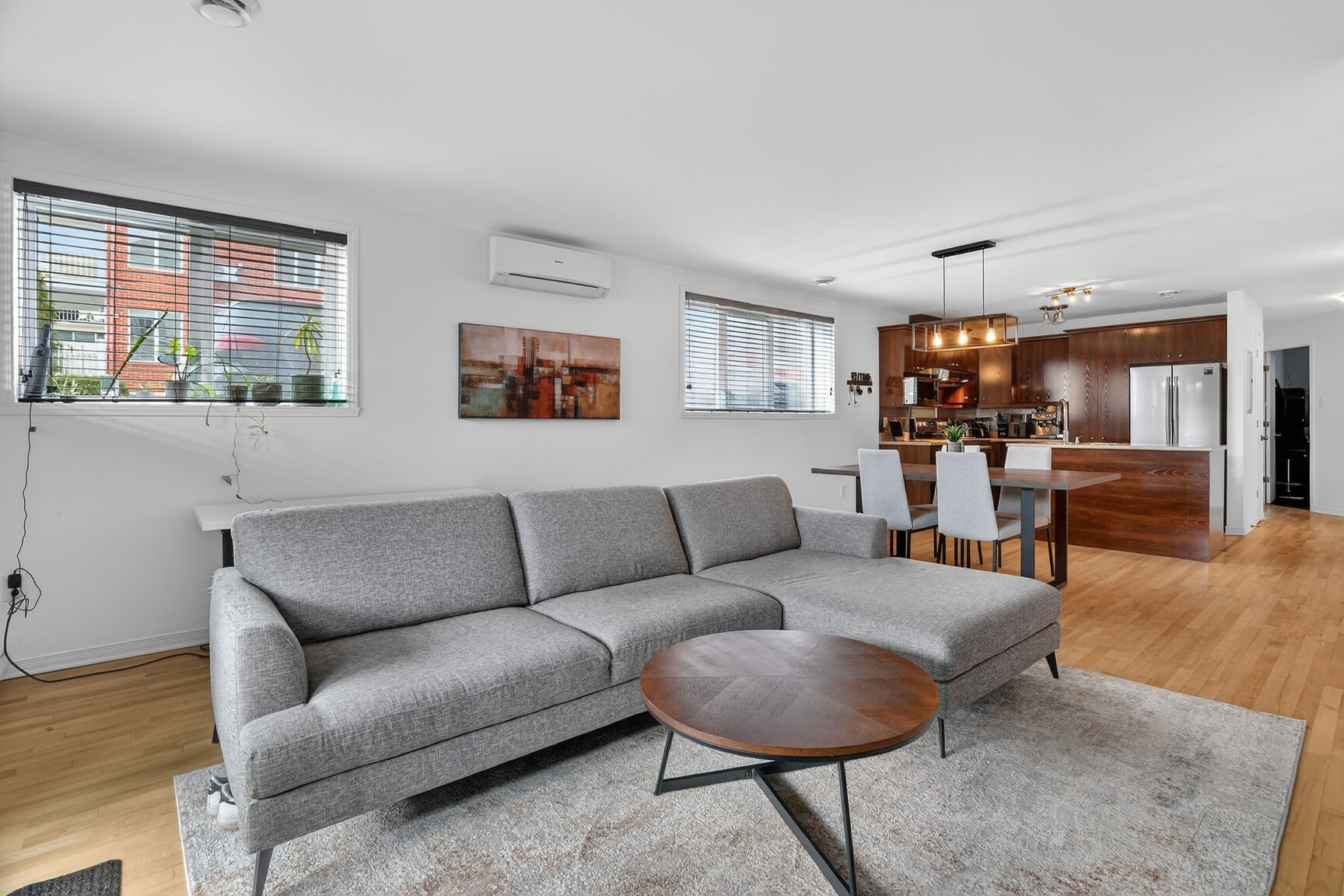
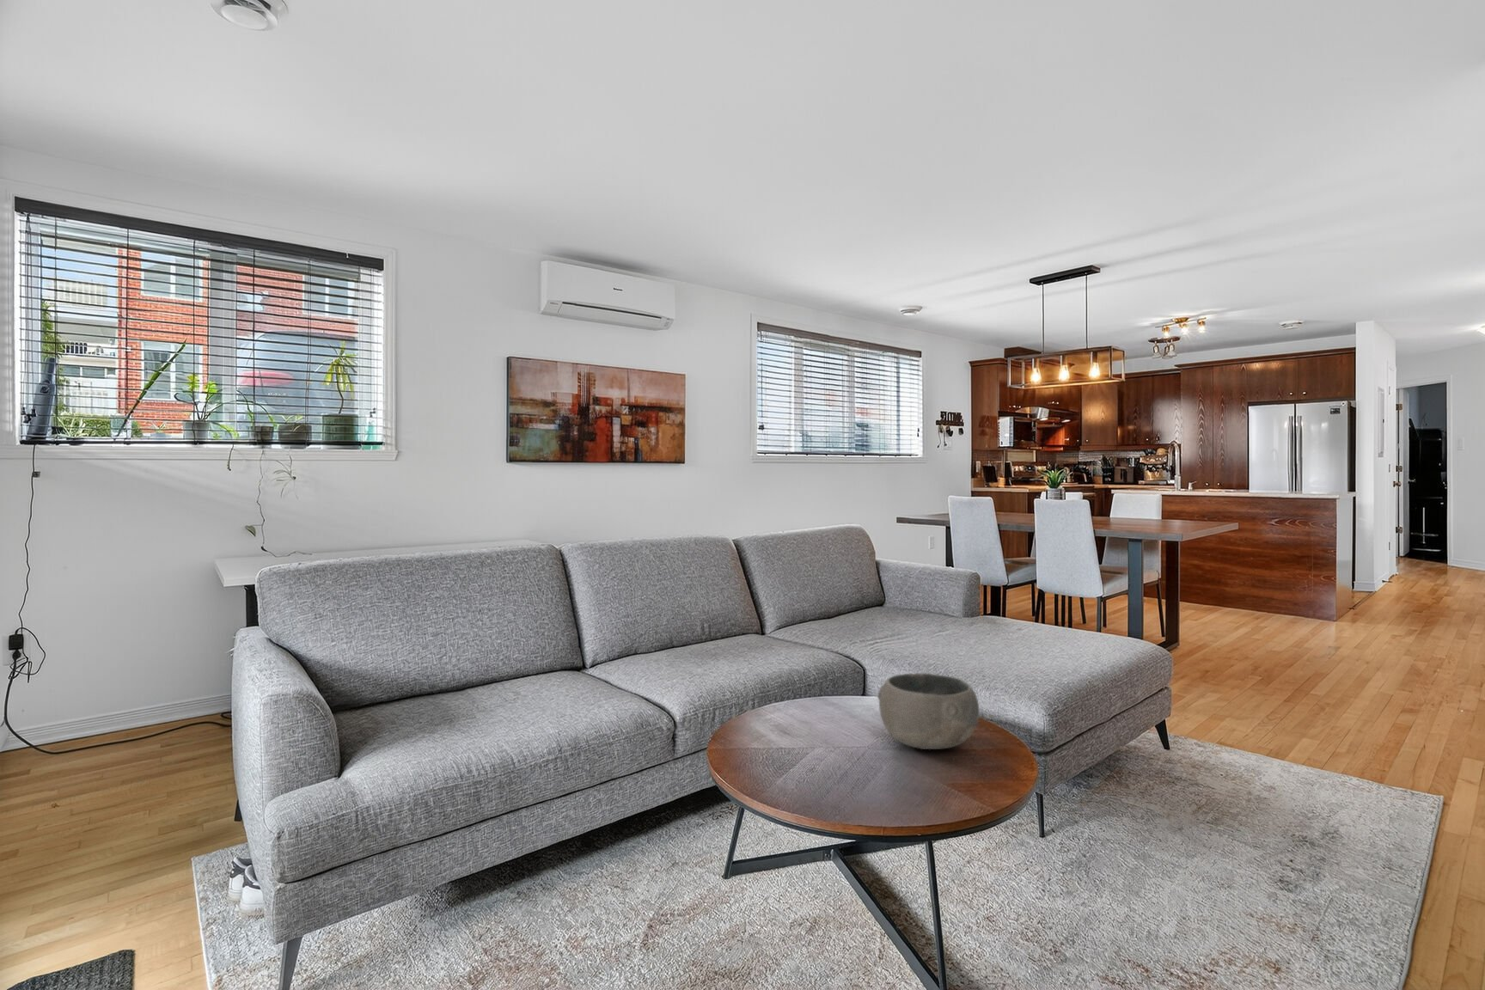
+ bowl (927, 713)
